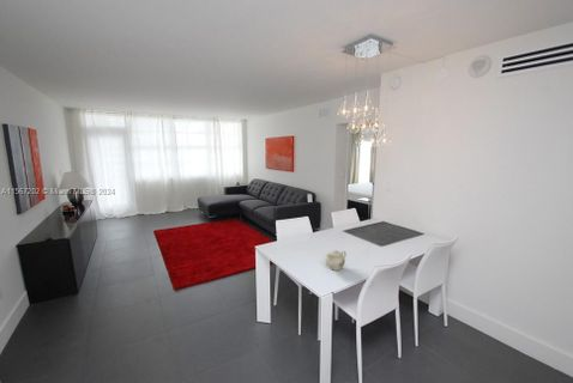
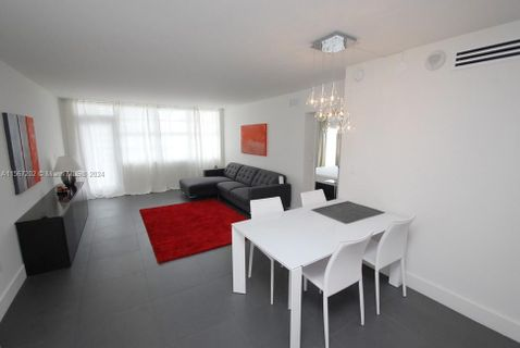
- teapot (336, 259)
